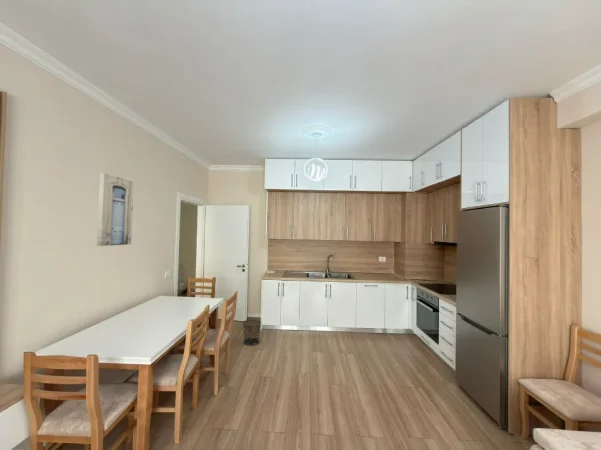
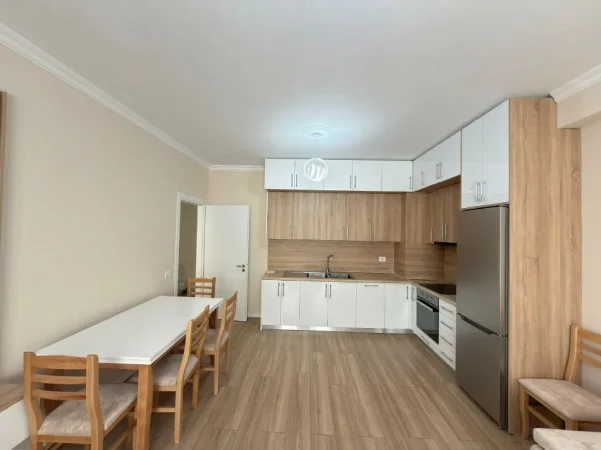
- wall art (116, 211)
- trash can (251, 332)
